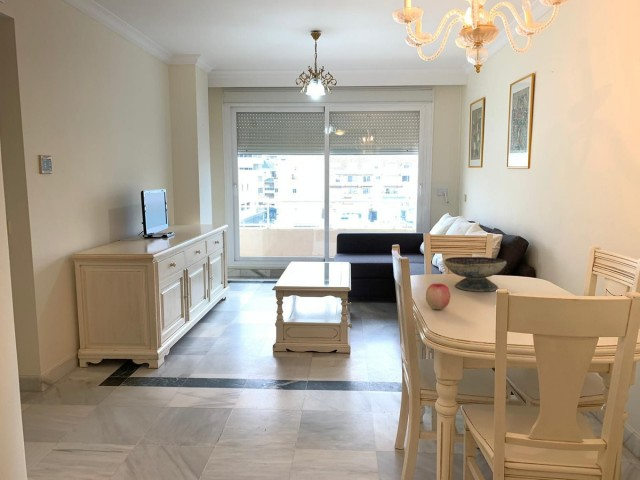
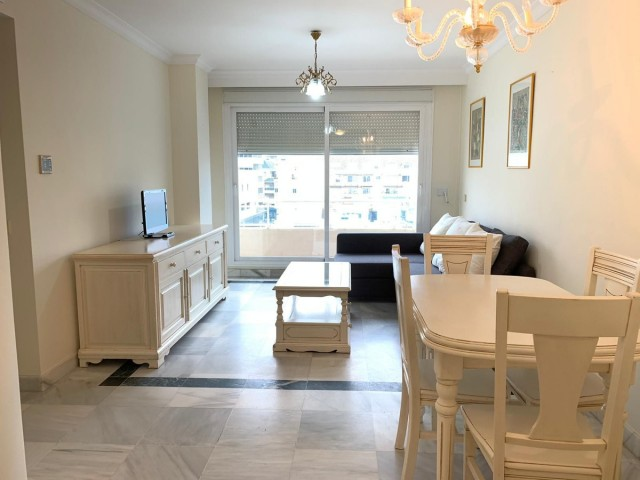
- apple (437, 296)
- decorative bowl (474, 272)
